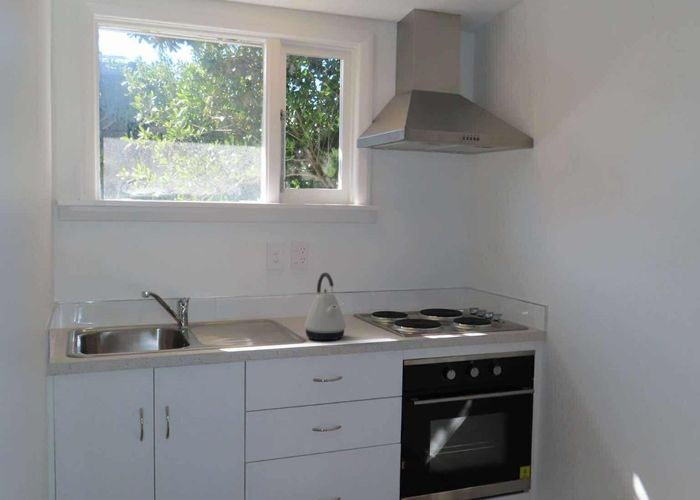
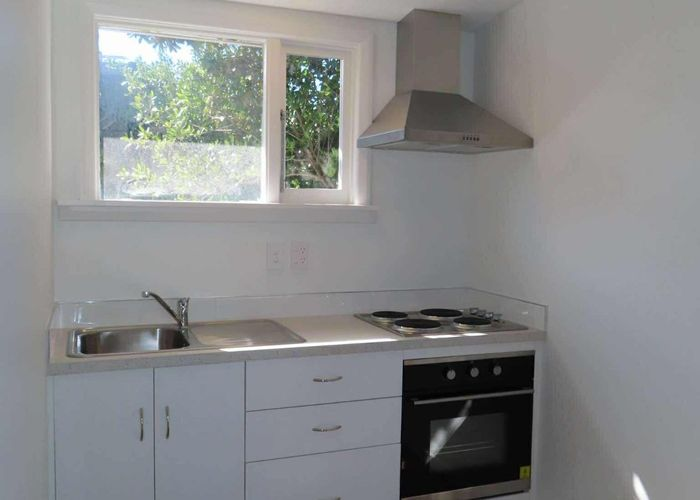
- kettle (326, 305)
